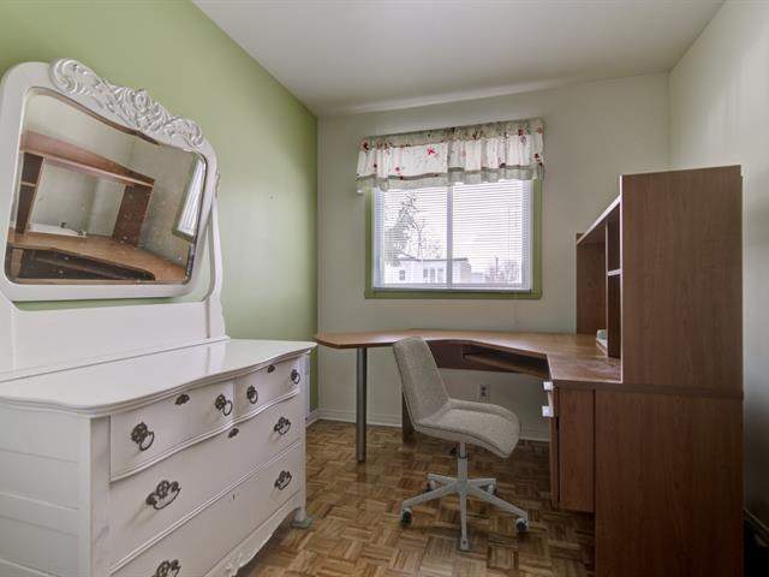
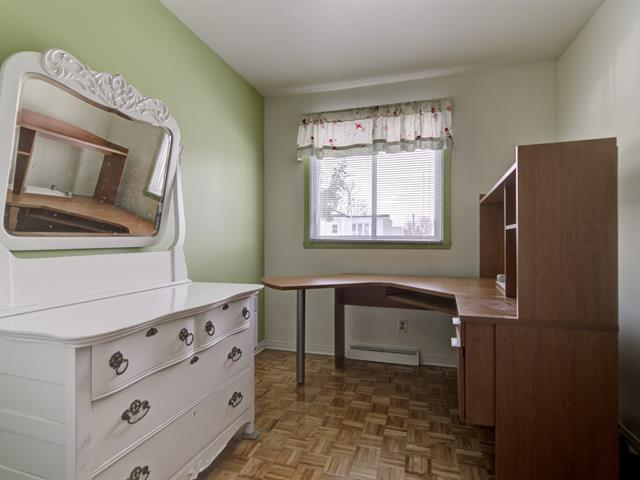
- office chair (460, 428)
